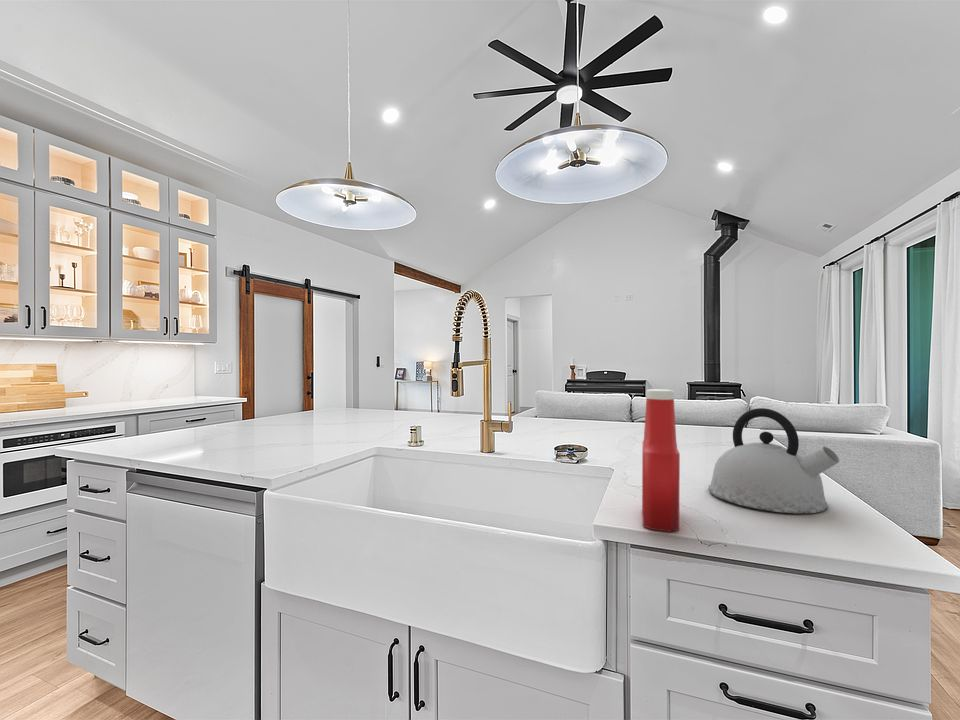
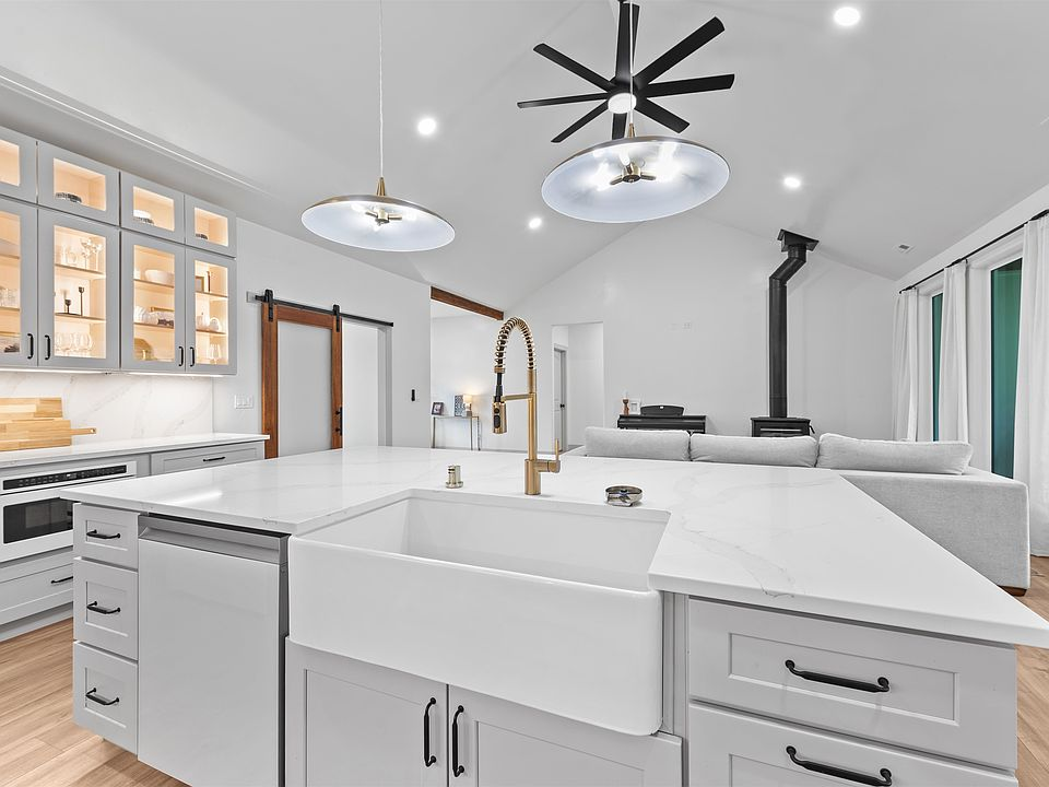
- soap bottle (659, 454)
- kettle (770, 453)
